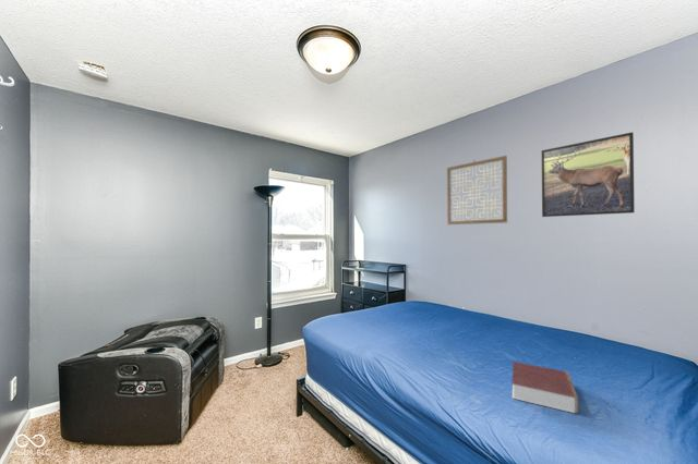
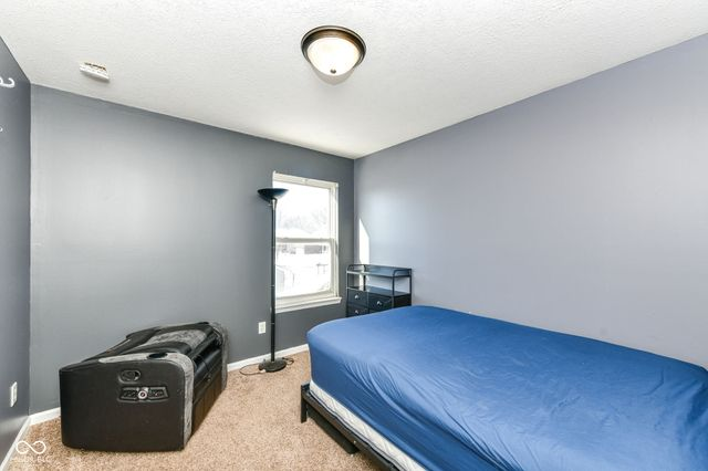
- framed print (582, 179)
- book (541, 383)
- wall art (474, 191)
